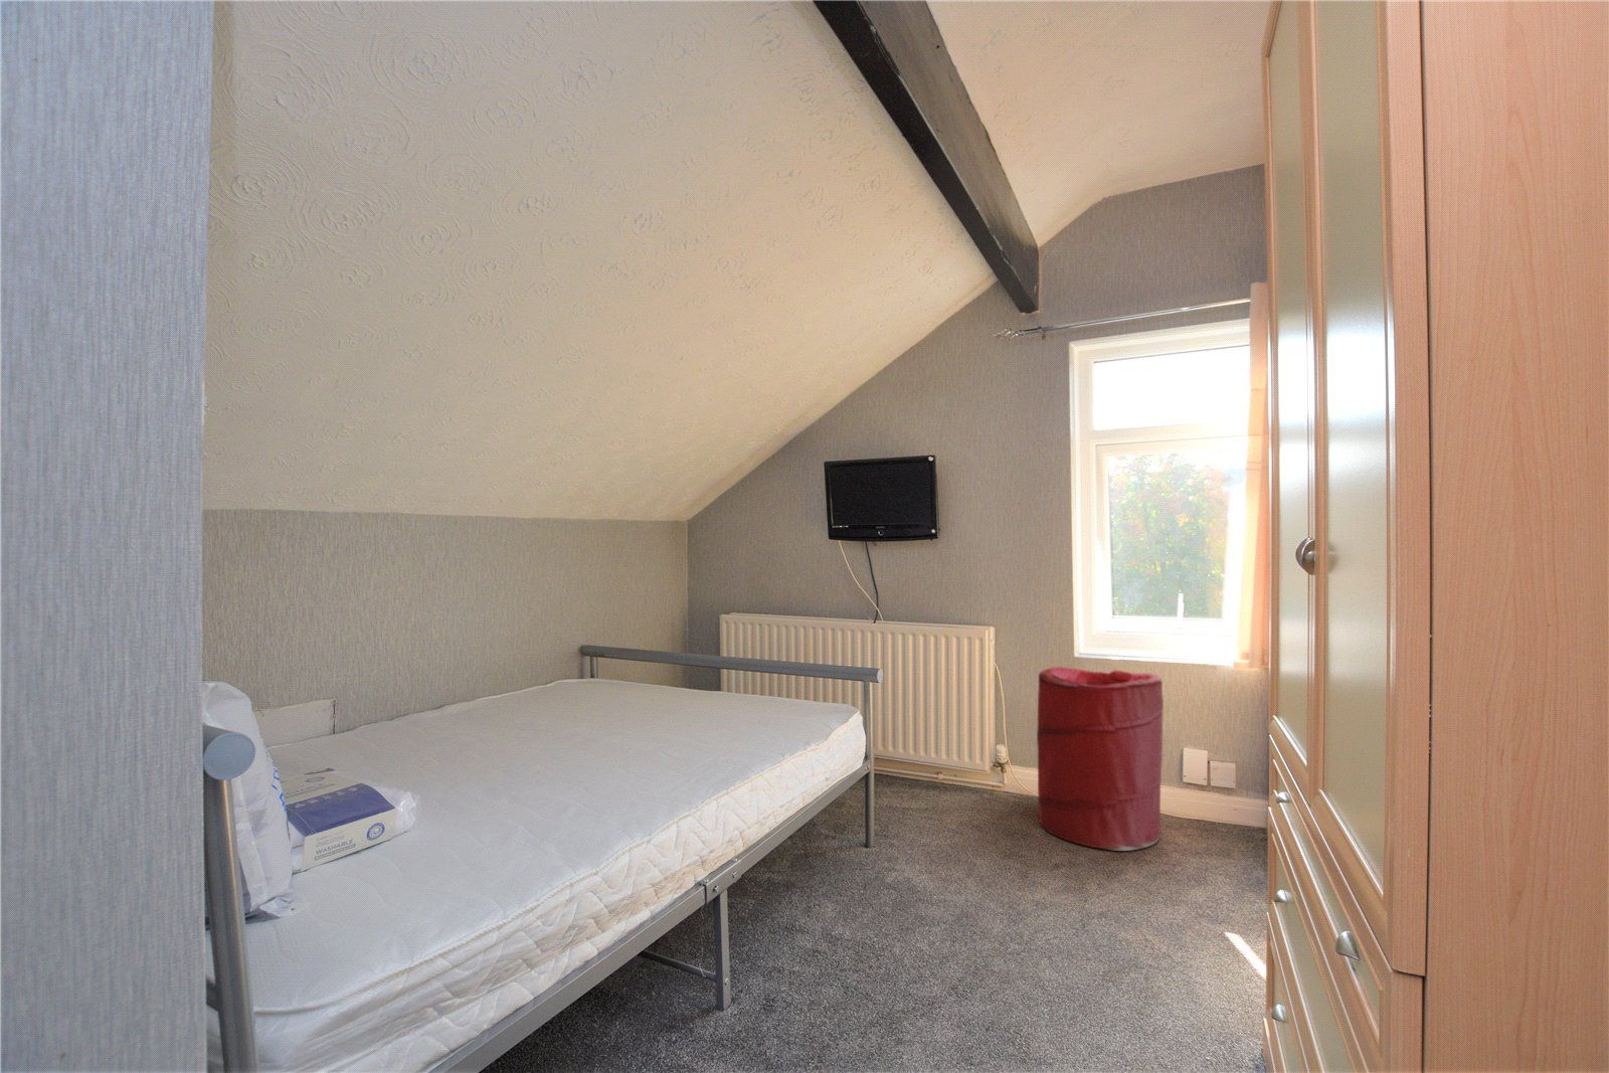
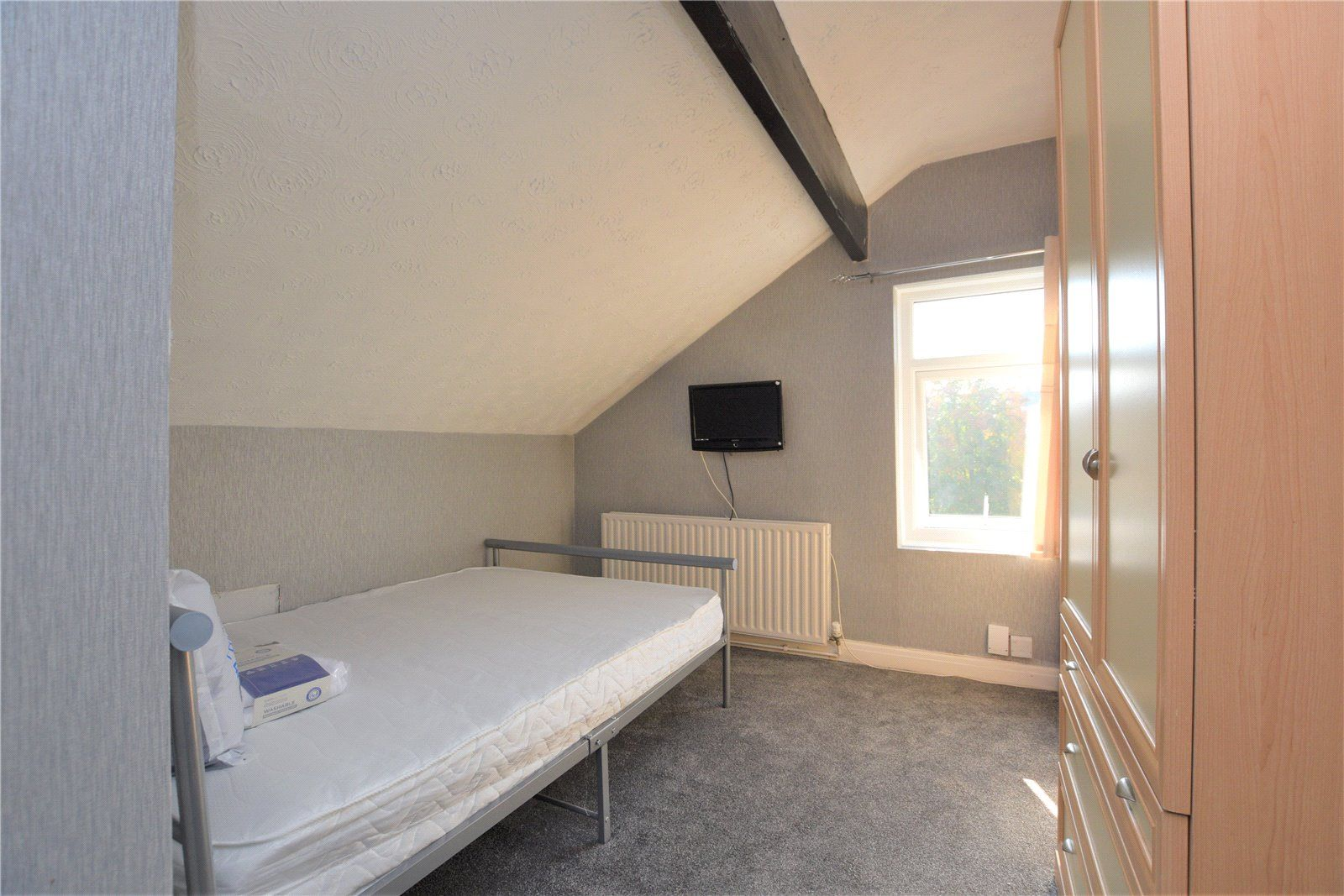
- laundry hamper (1098, 747)
